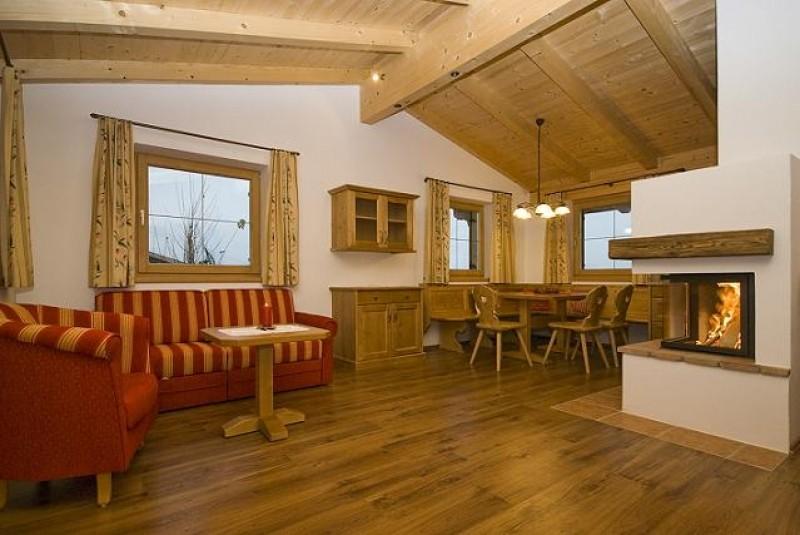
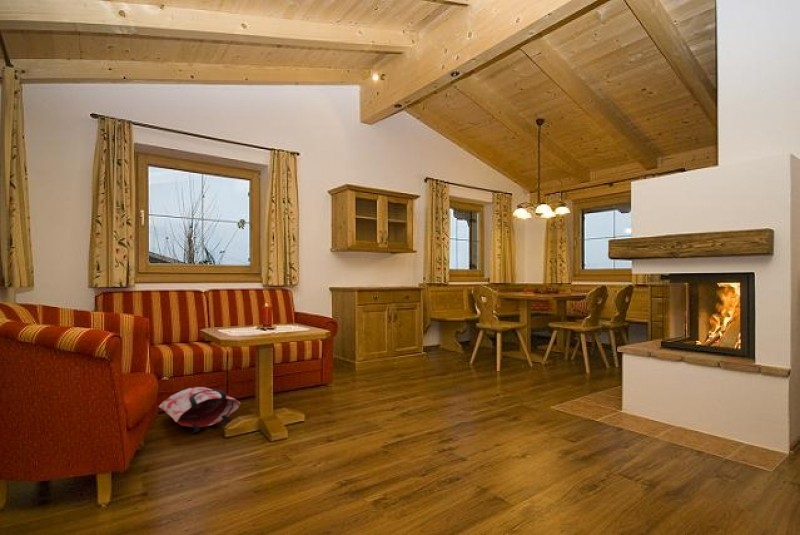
+ bag (198, 403)
